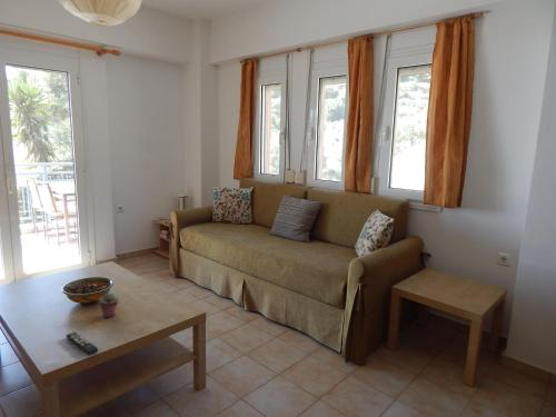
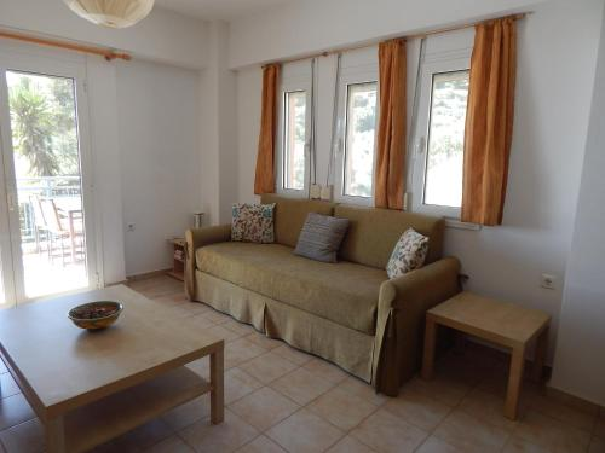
- potted succulent (109, 304)
- remote control (81, 342)
